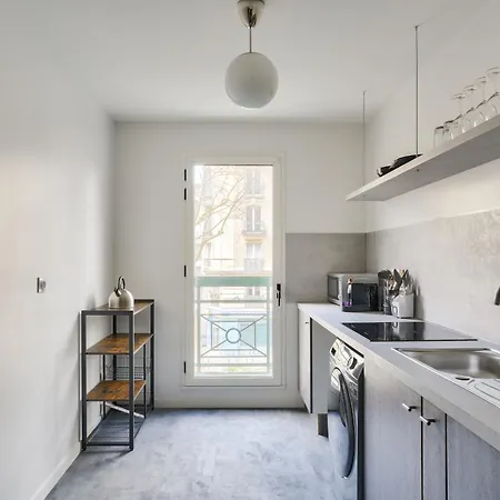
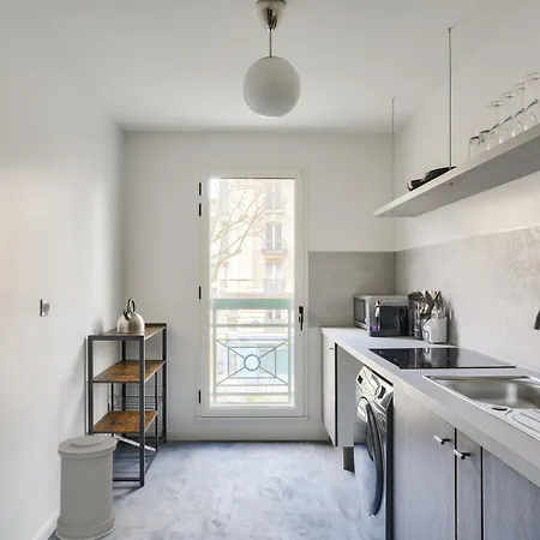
+ trash can (86, 484)
